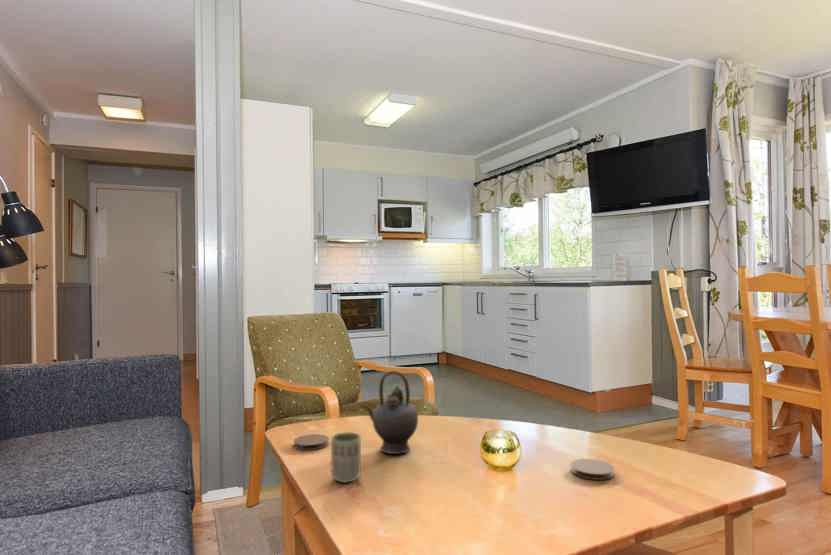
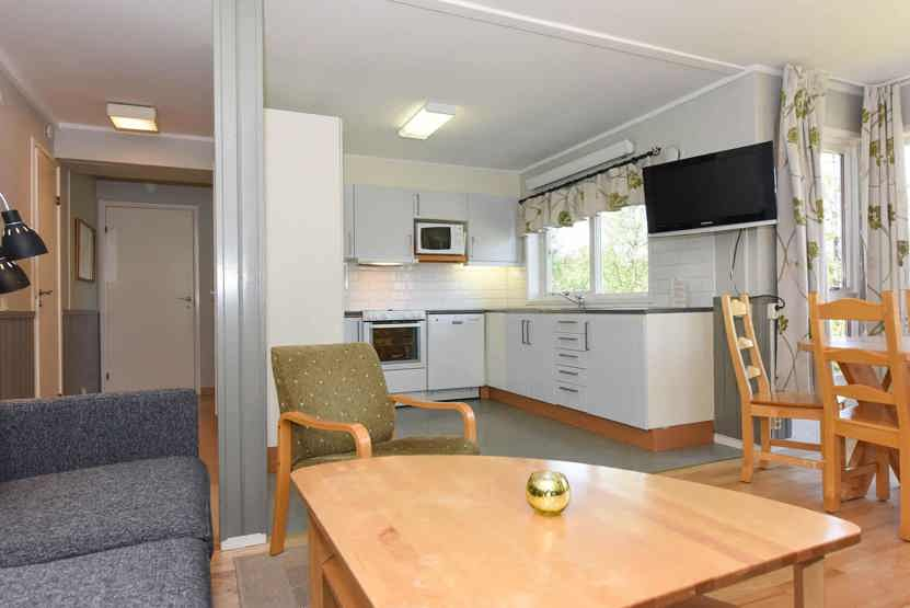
- coaster (311, 441)
- cup (346, 457)
- teapot (390, 410)
- coaster (592, 468)
